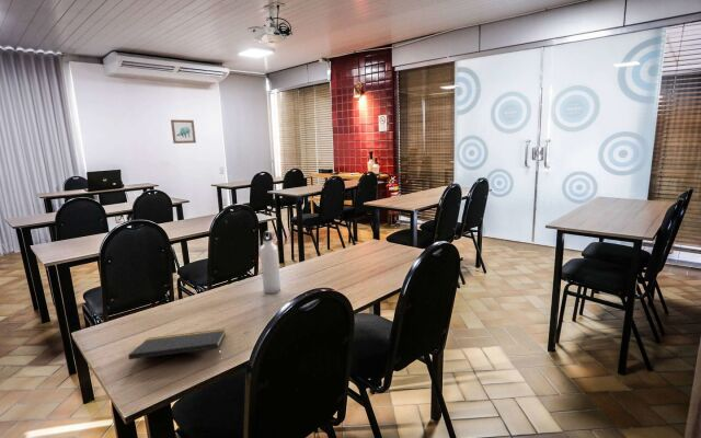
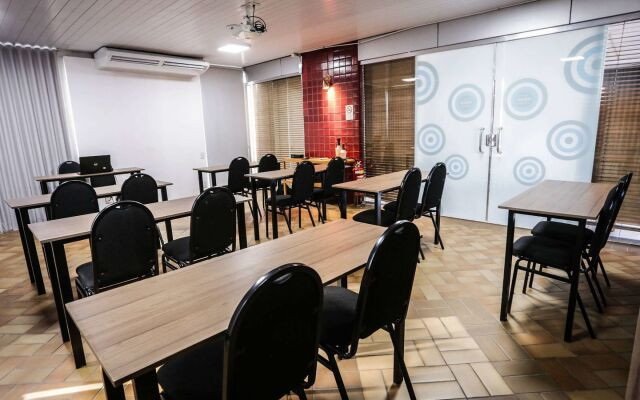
- water bottle (269, 261)
- wall art (183, 131)
- notepad (181, 343)
